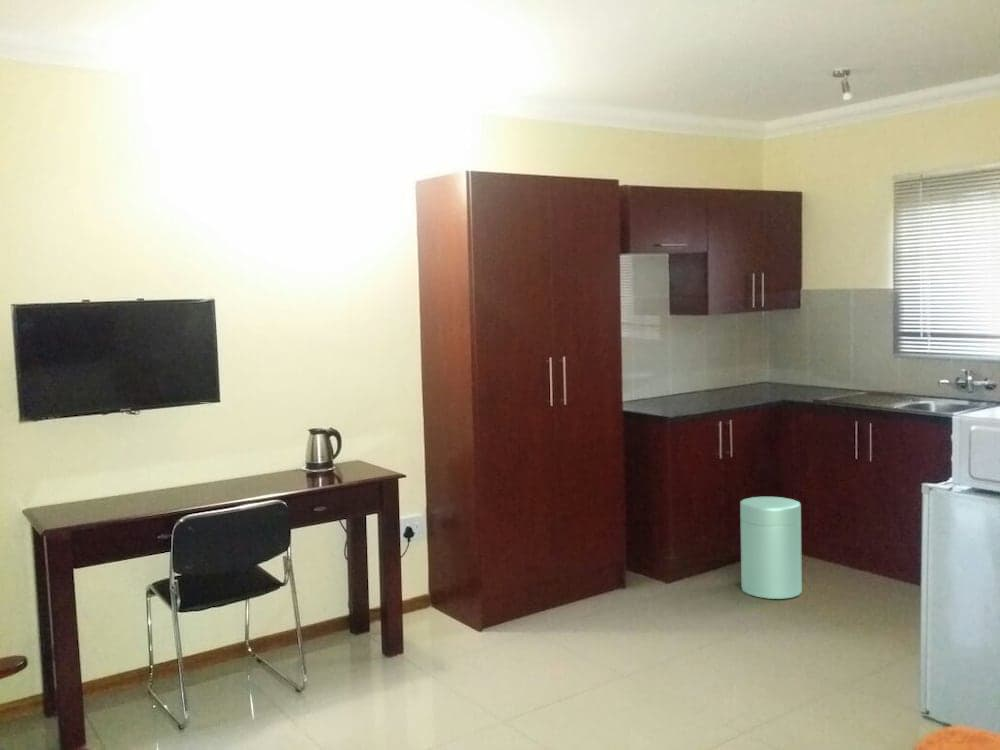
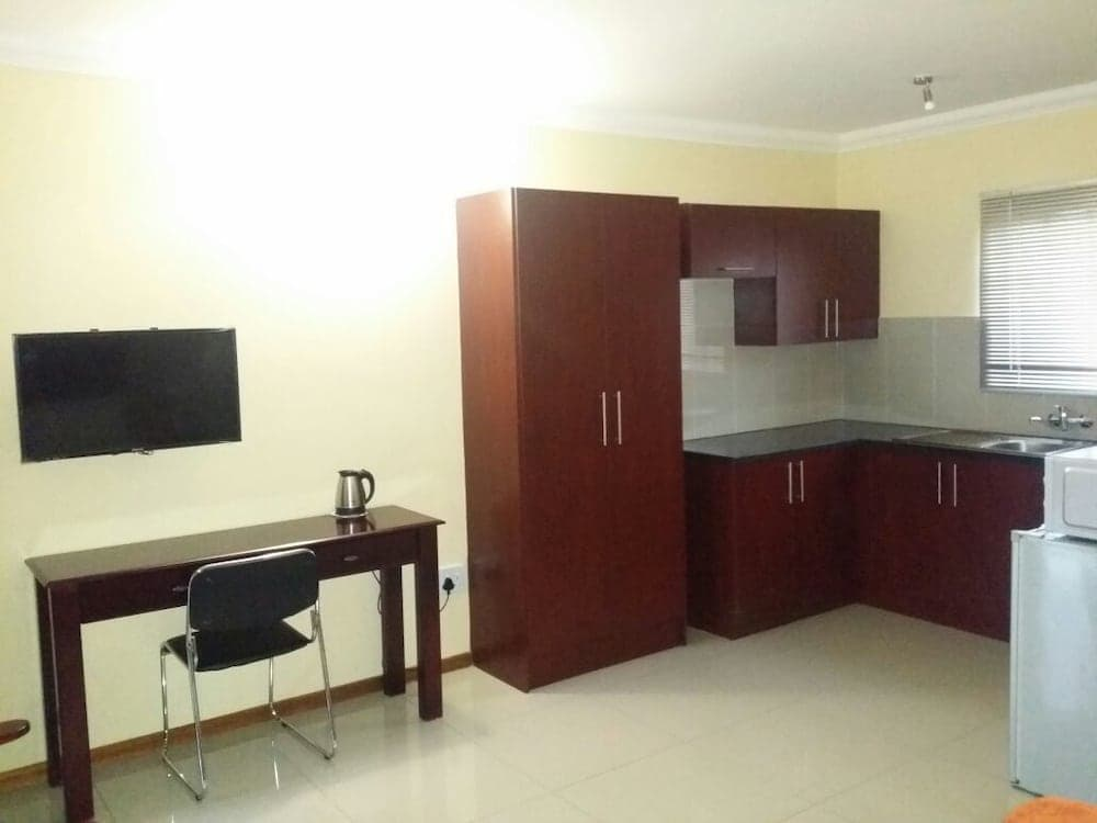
- trash can (768, 544)
